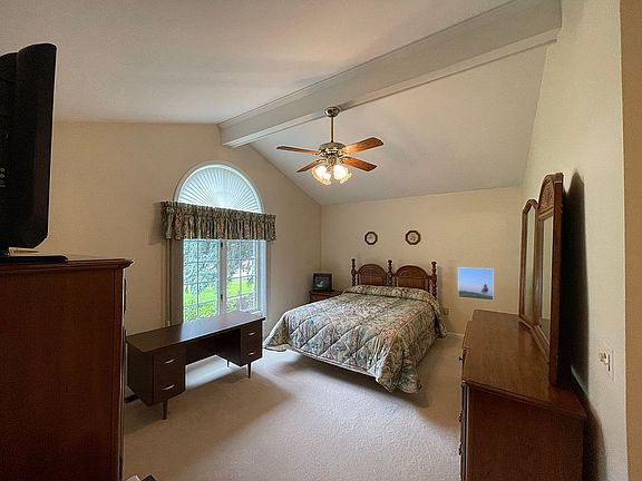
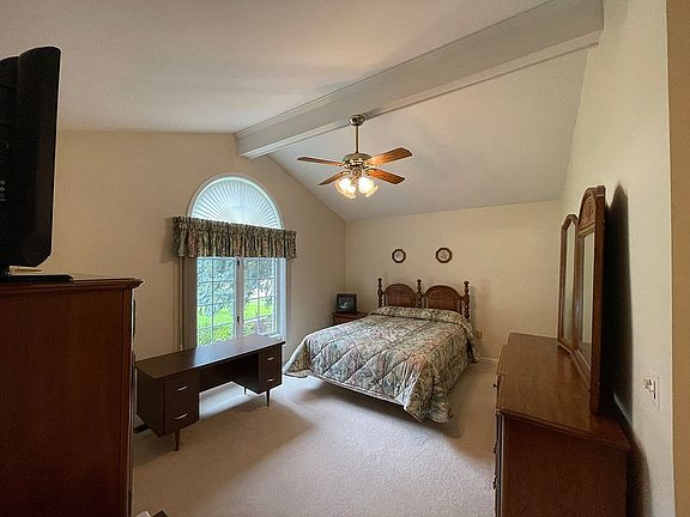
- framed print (475, 283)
